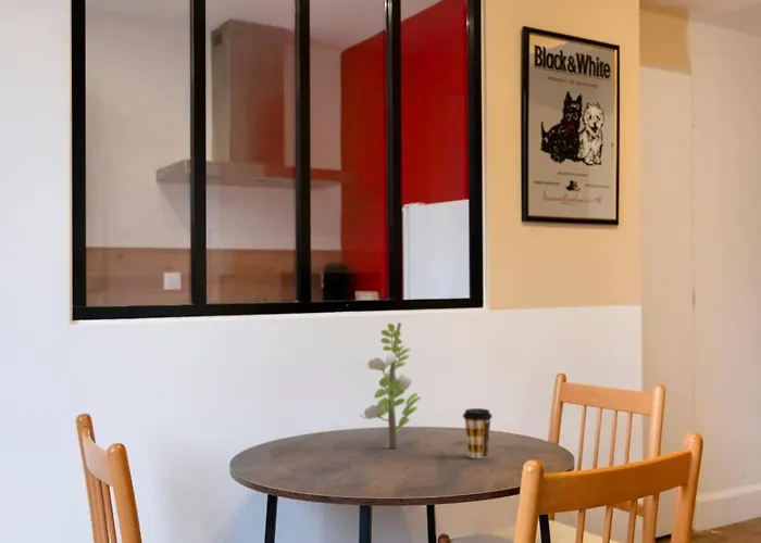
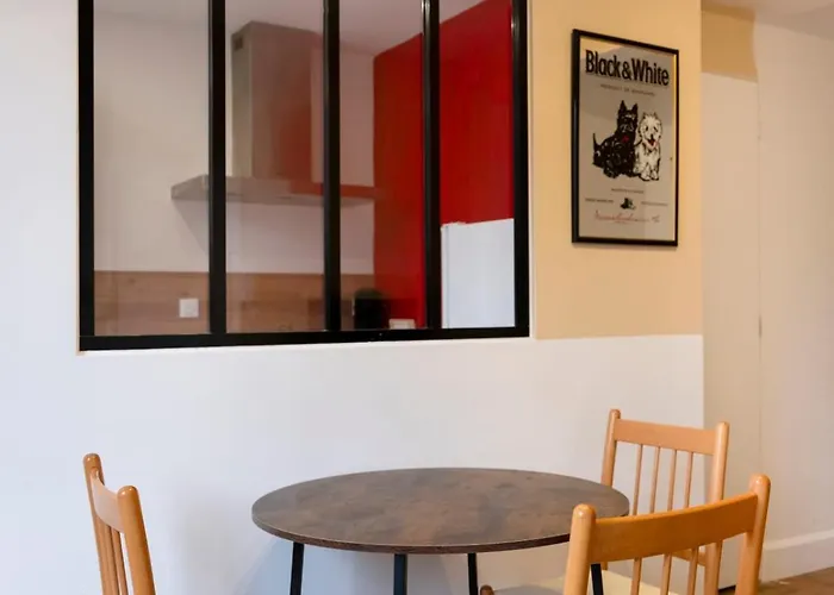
- coffee cup (477, 433)
- flower (388, 384)
